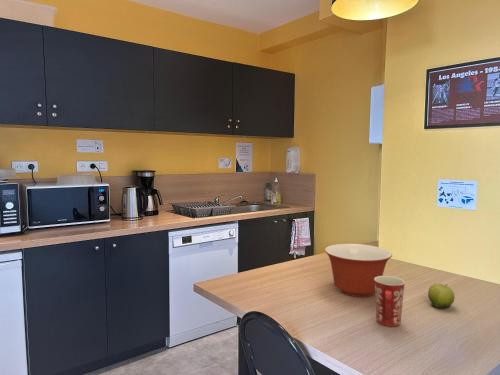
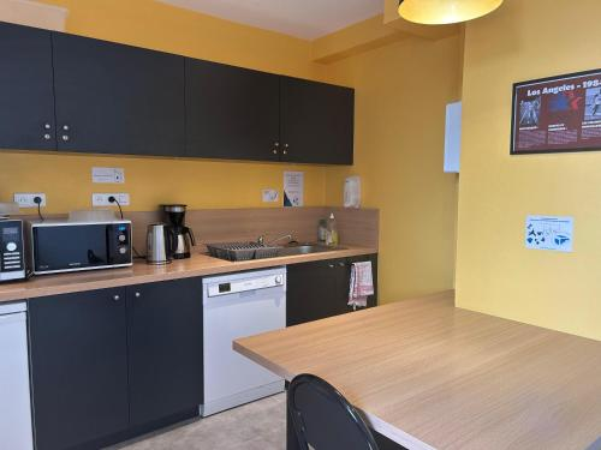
- mug (388, 302)
- mixing bowl (357, 271)
- fruit (441, 294)
